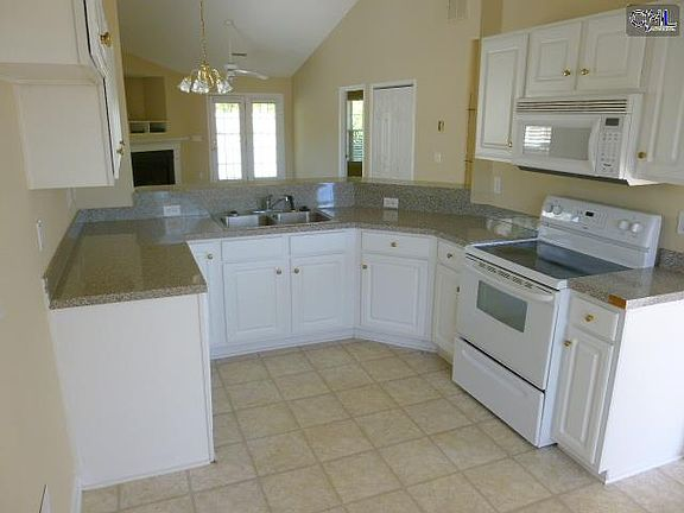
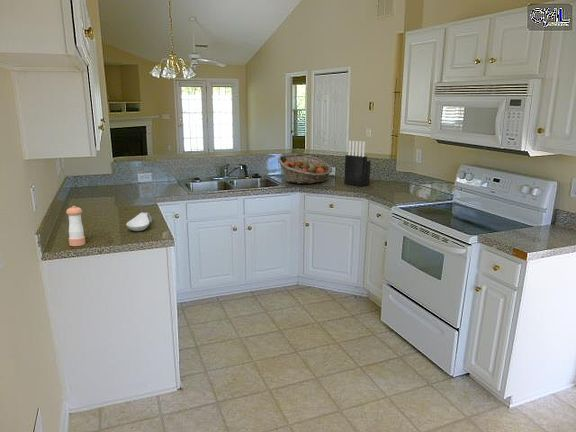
+ pepper shaker (75, 225)
+ fruit basket (304, 168)
+ knife block (358, 162)
+ spoon rest (141, 221)
